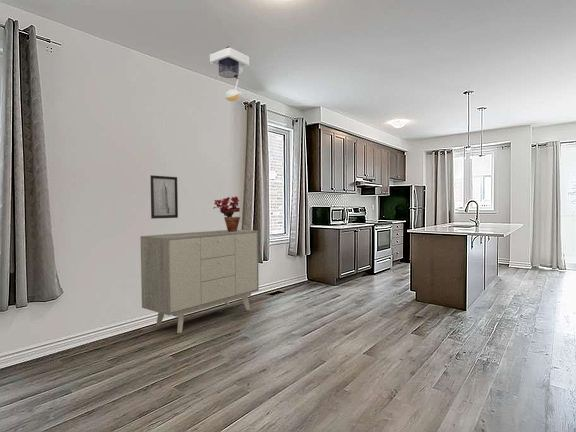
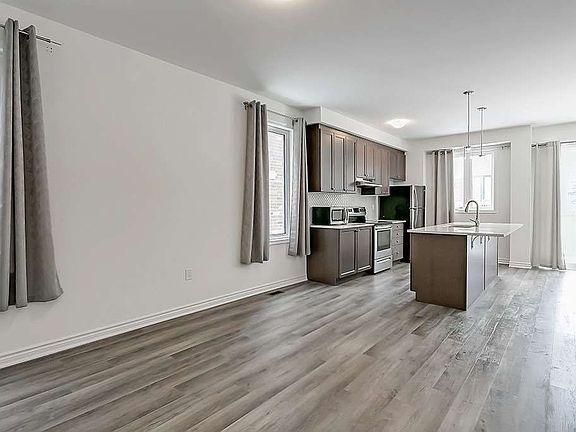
- ceiling light (229, 76)
- sideboard (205, 275)
- wall art (164, 197)
- potted plant (229, 213)
